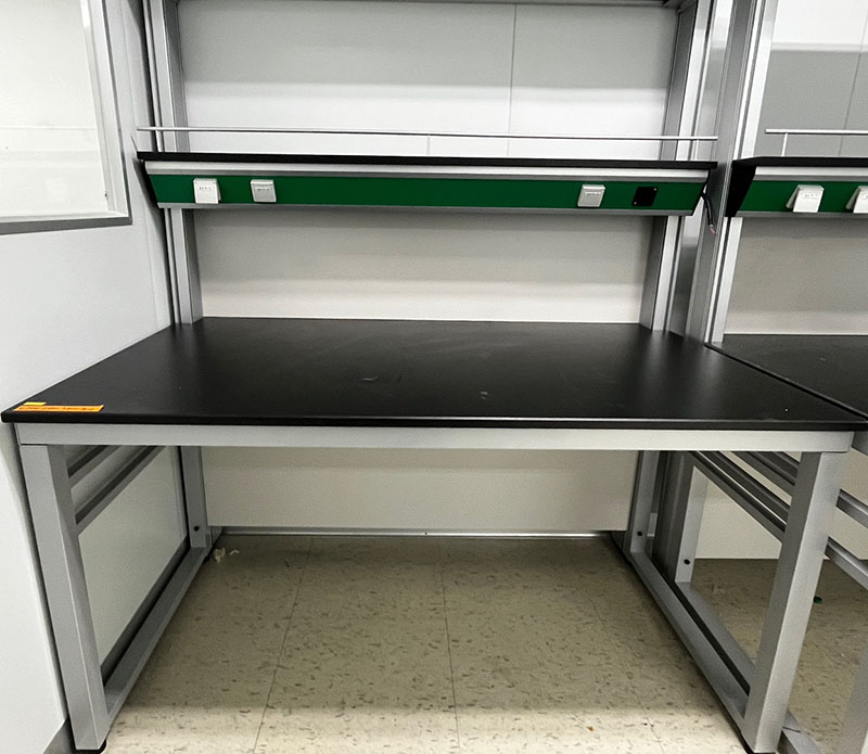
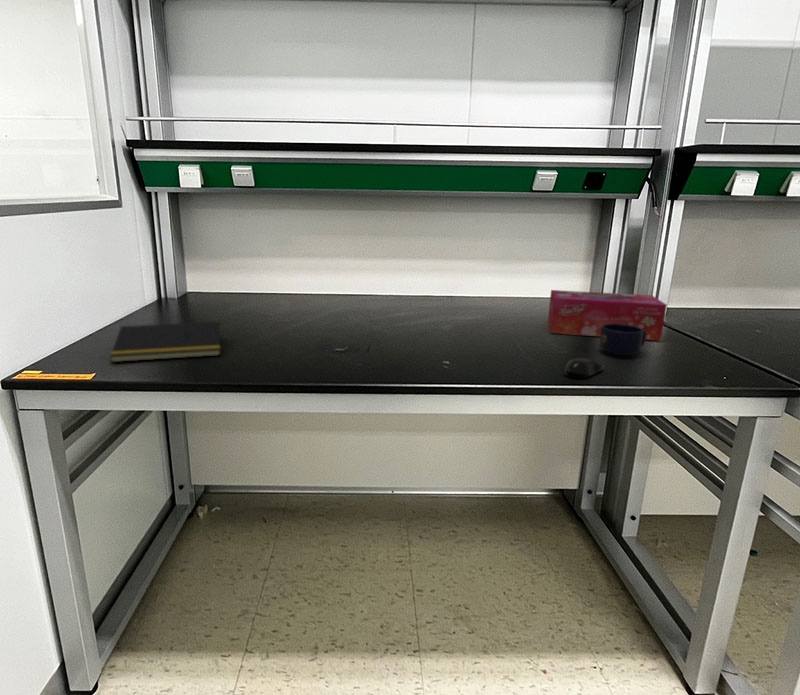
+ tissue box (602, 313)
+ mug (624, 340)
+ computer mouse (584, 364)
+ notepad (169, 340)
